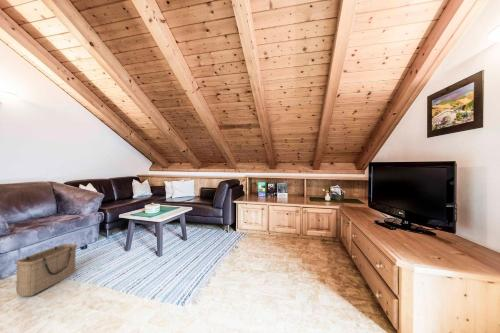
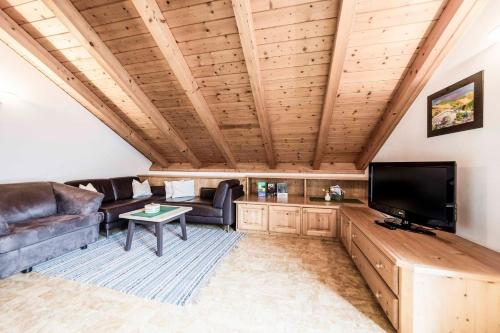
- basket (48, 267)
